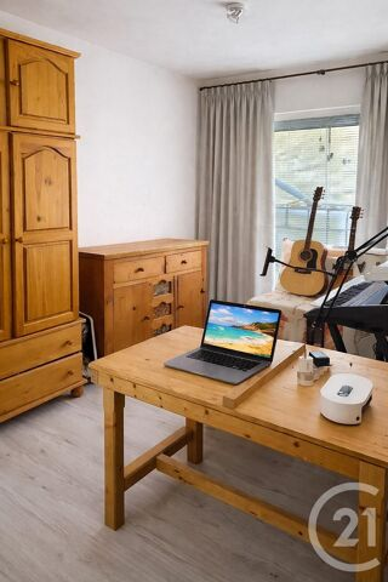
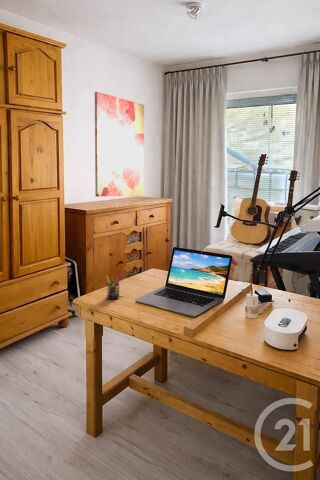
+ wall art (121, 148)
+ pen holder (112, 284)
